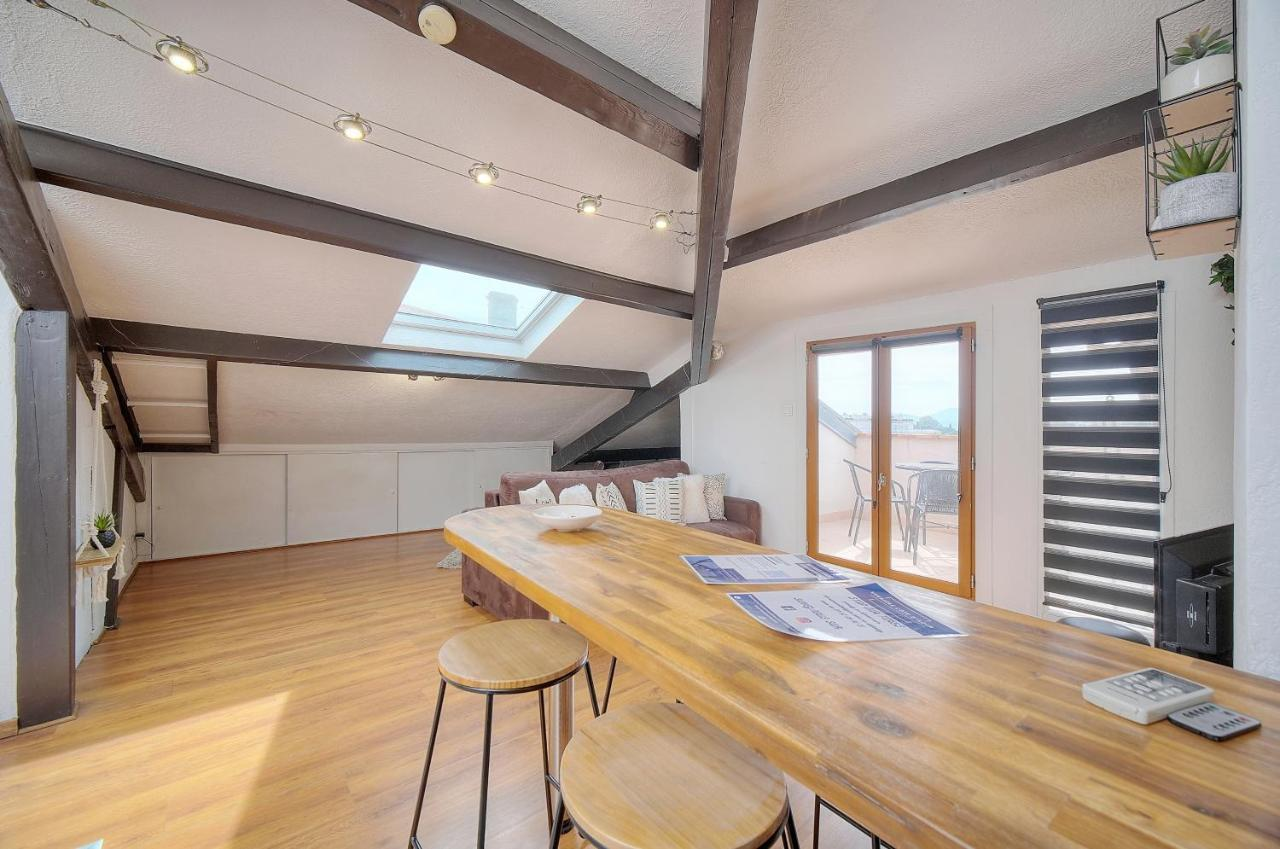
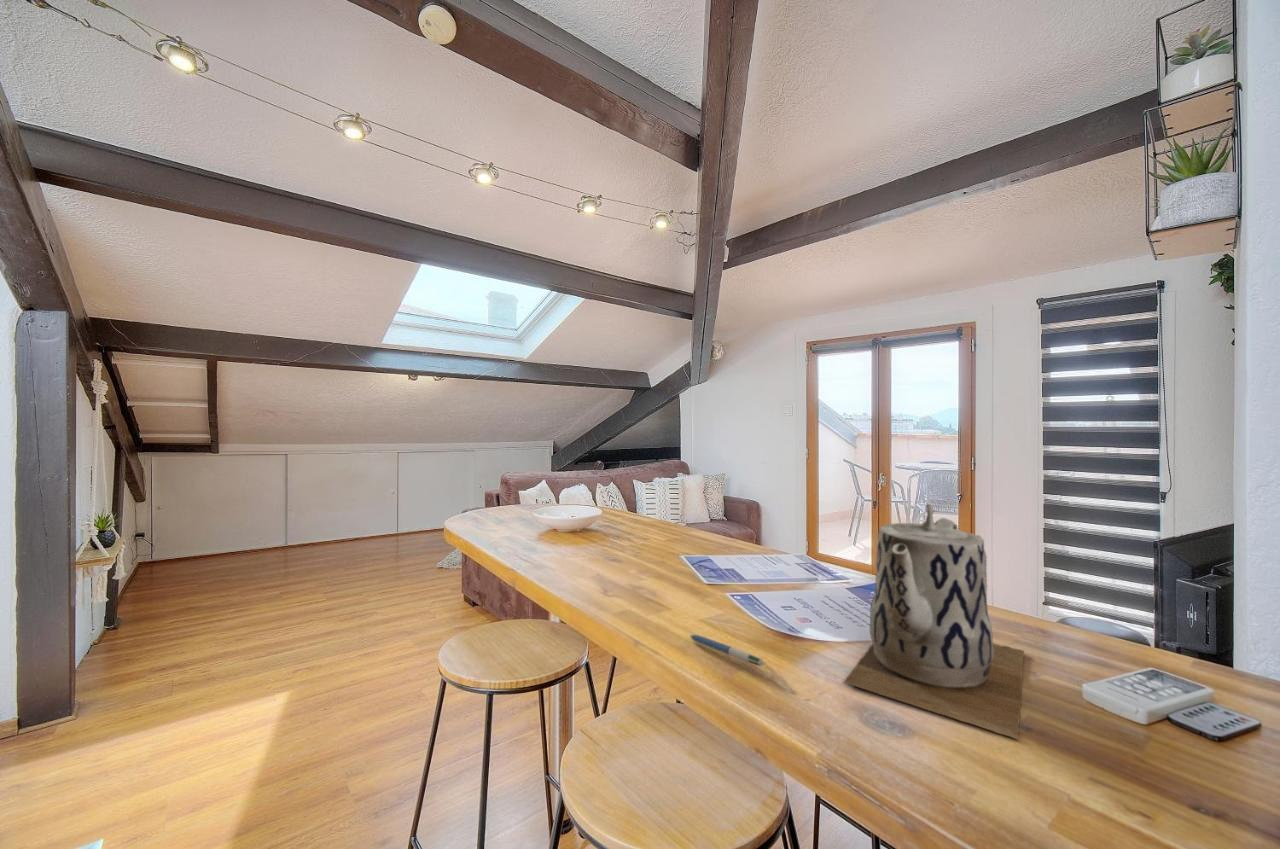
+ pen (725, 648)
+ teapot (939, 585)
